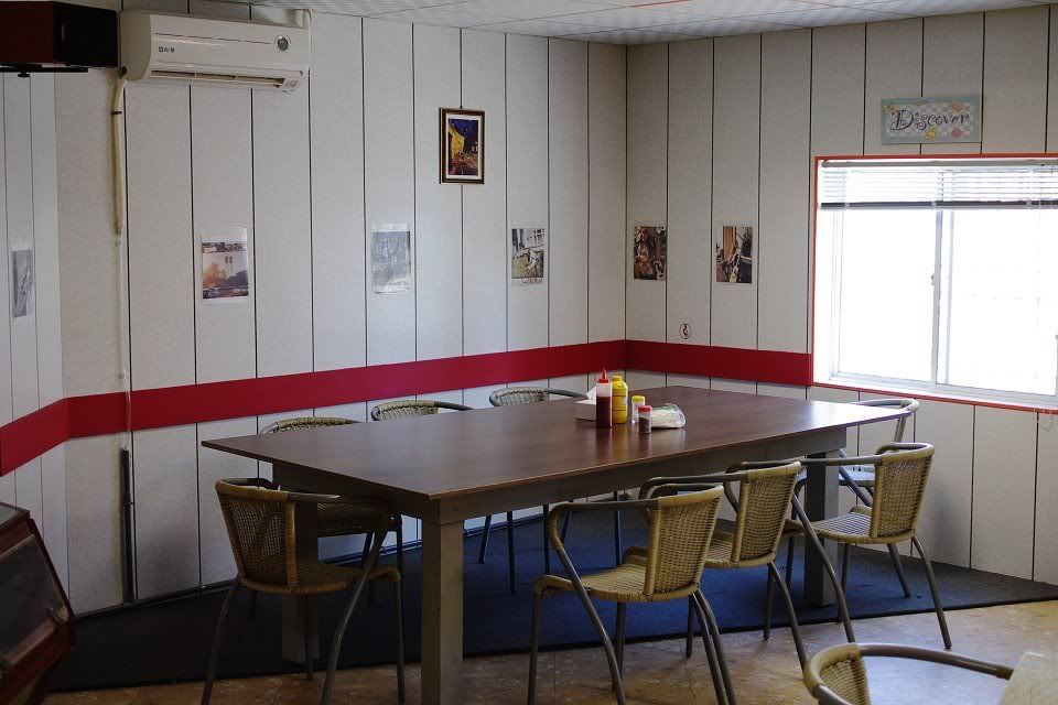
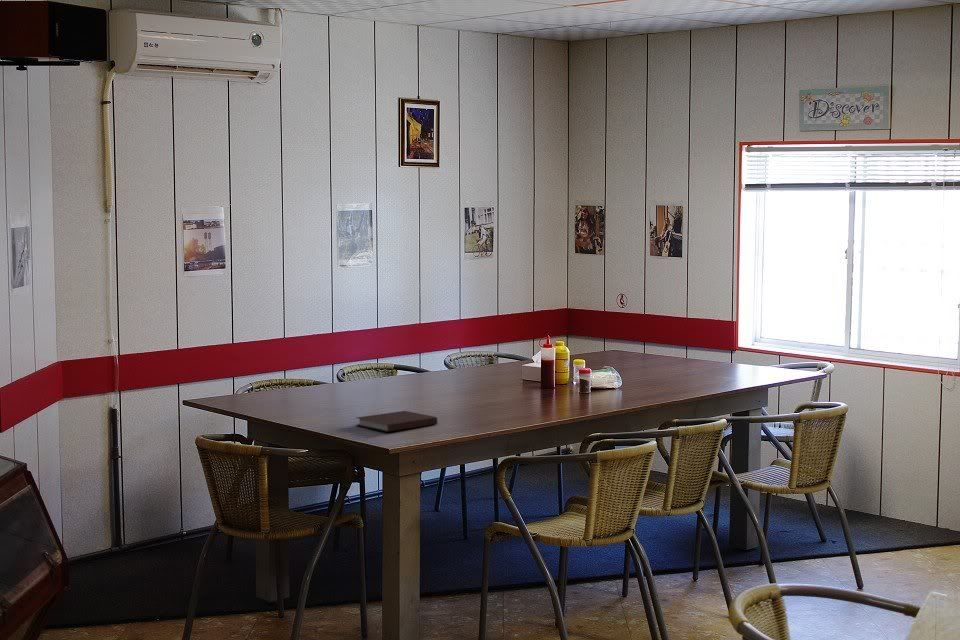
+ notebook (396, 421)
